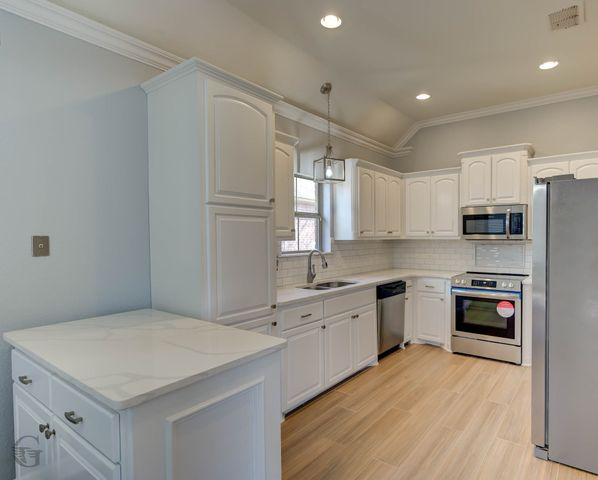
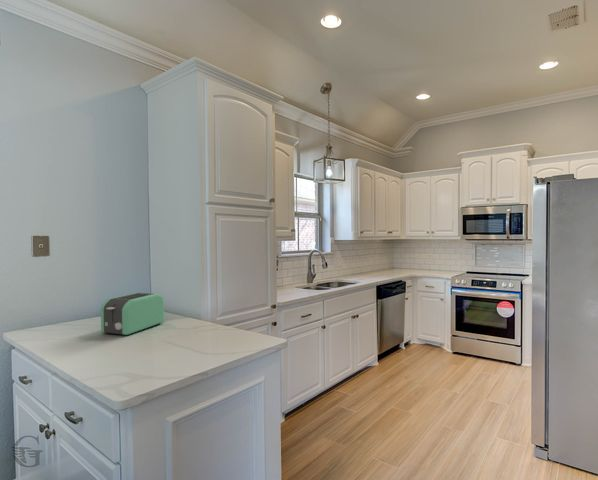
+ toaster (134, 312)
